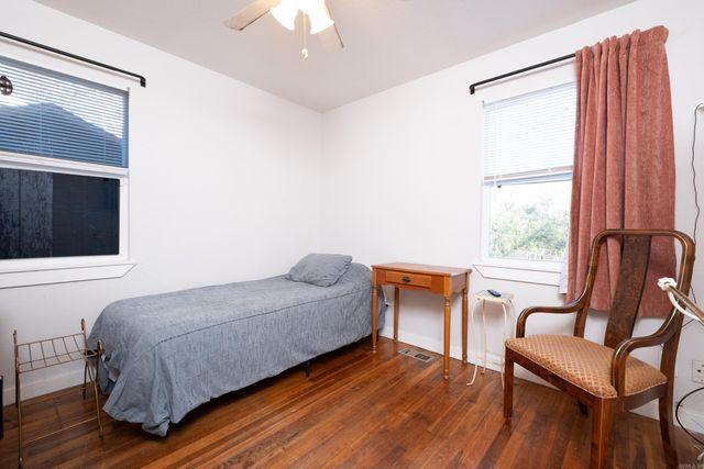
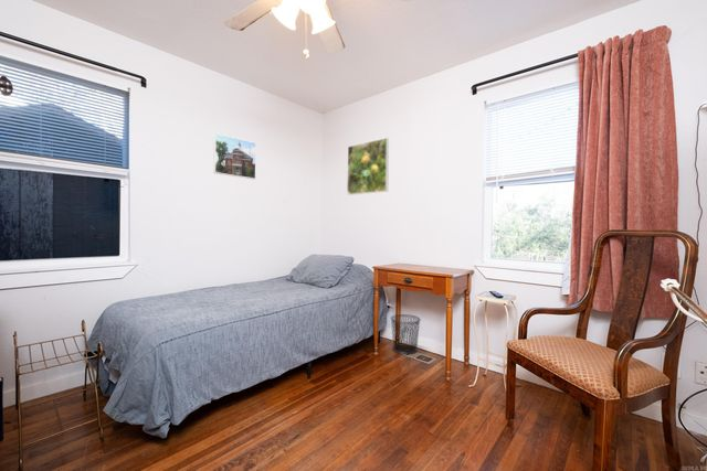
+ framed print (367, 168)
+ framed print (235, 157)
+ waste bin (405, 333)
